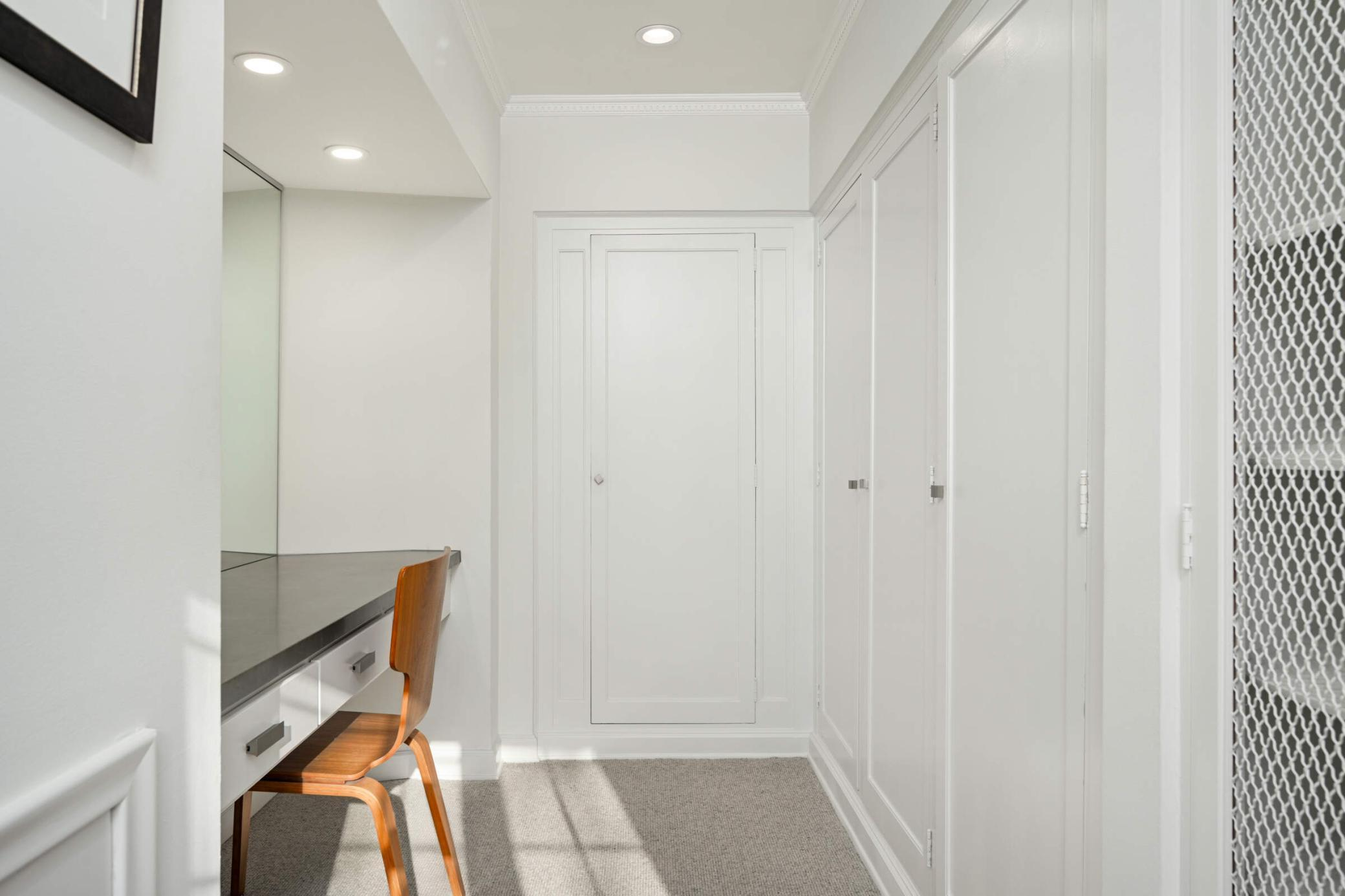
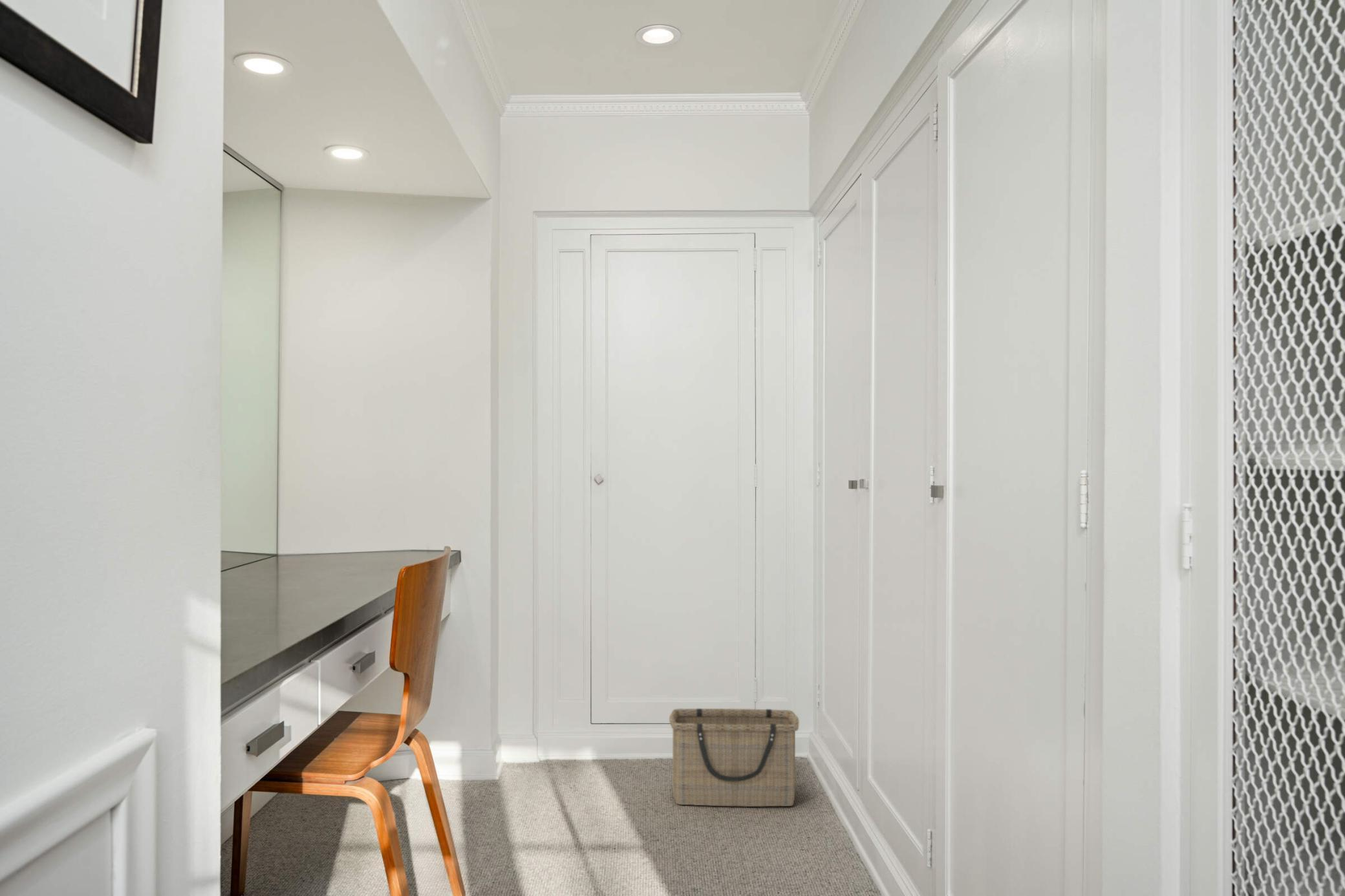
+ basket (733, 756)
